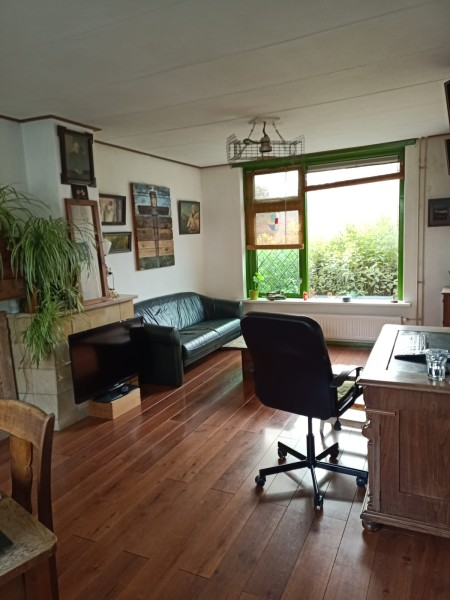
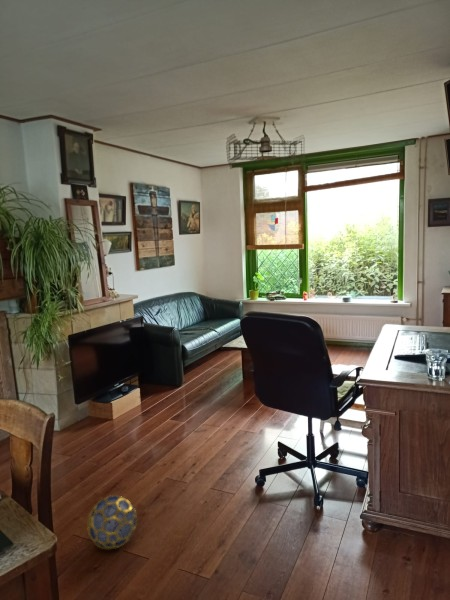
+ ball (112, 521)
